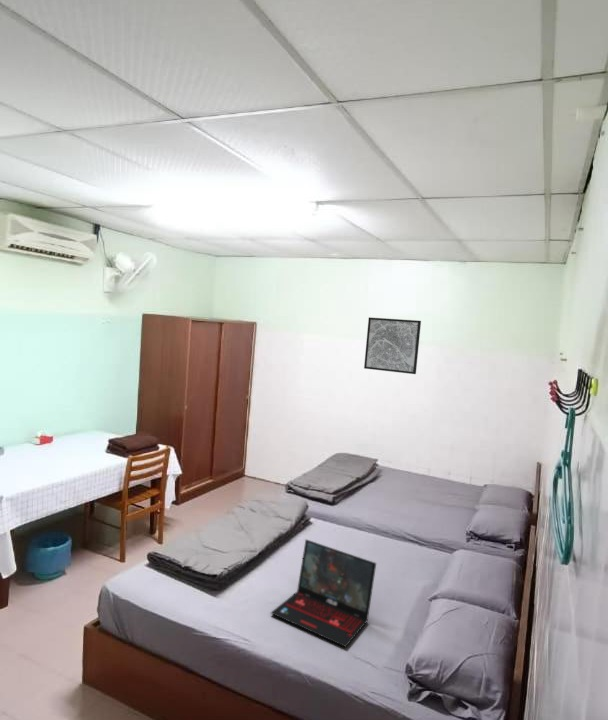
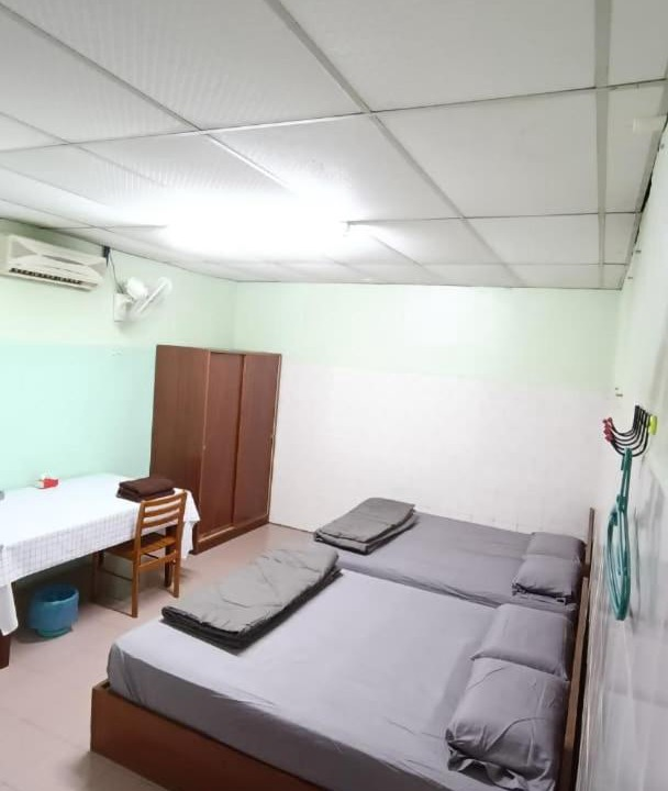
- wall art (391, 345)
- laptop (323, 589)
